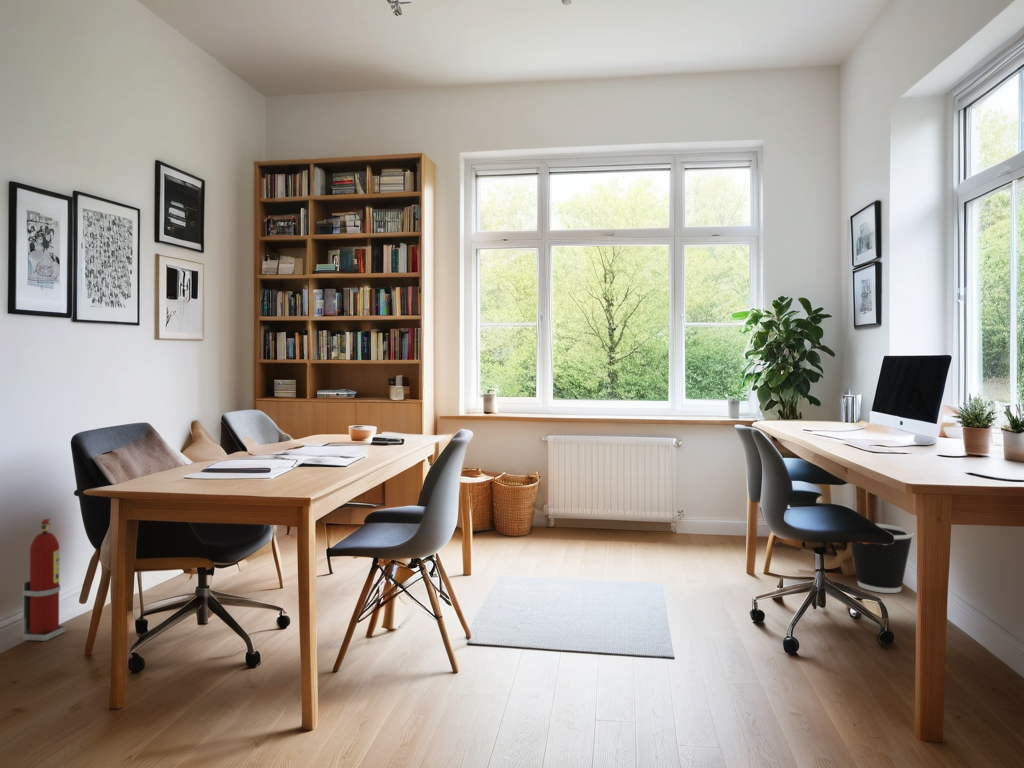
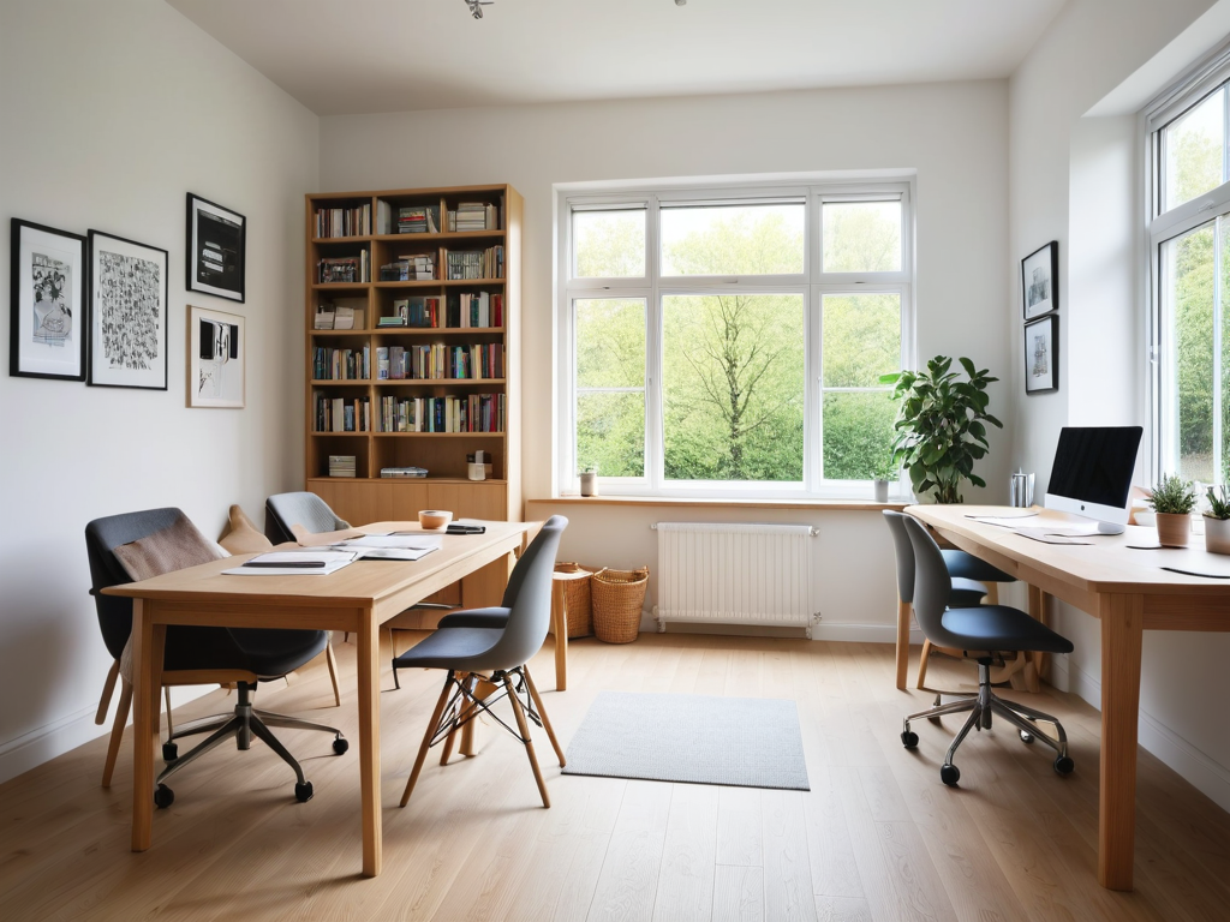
- wastebasket (879, 558)
- fire extinguisher (45, 578)
